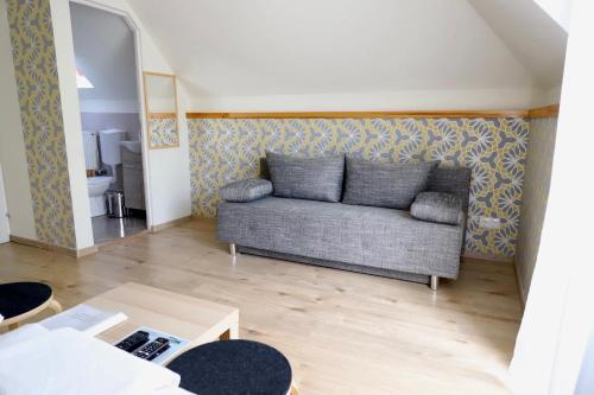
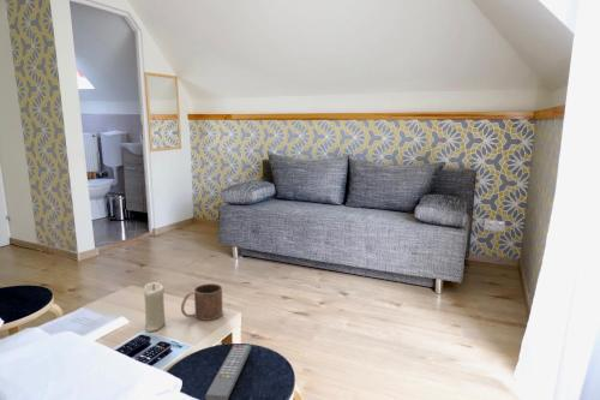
+ mug (202, 303)
+ remote control (230, 370)
+ candle (154, 304)
